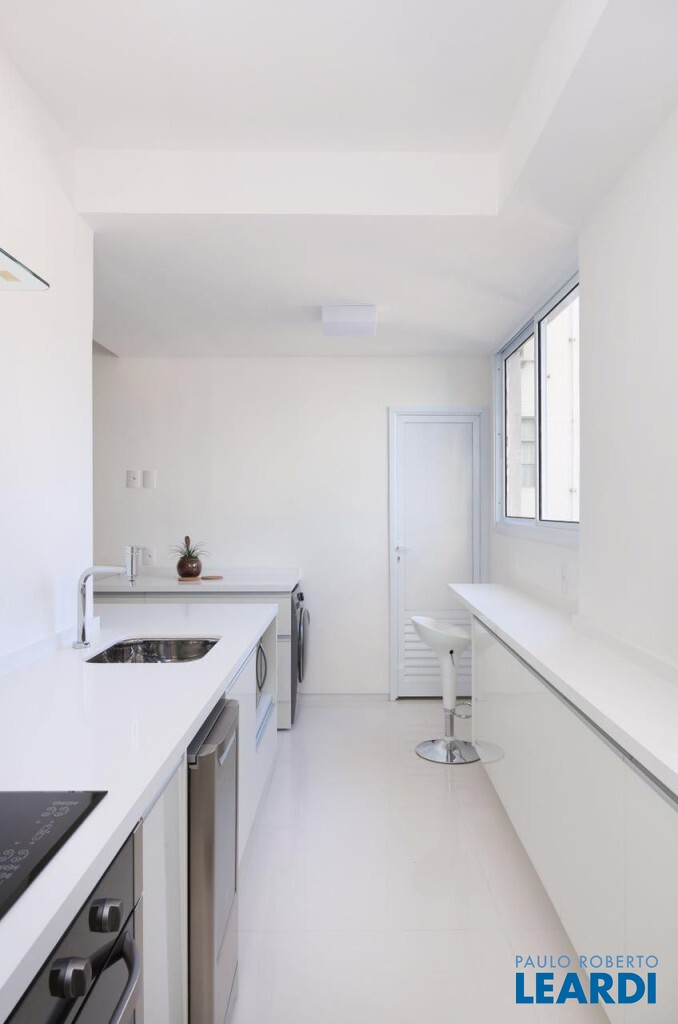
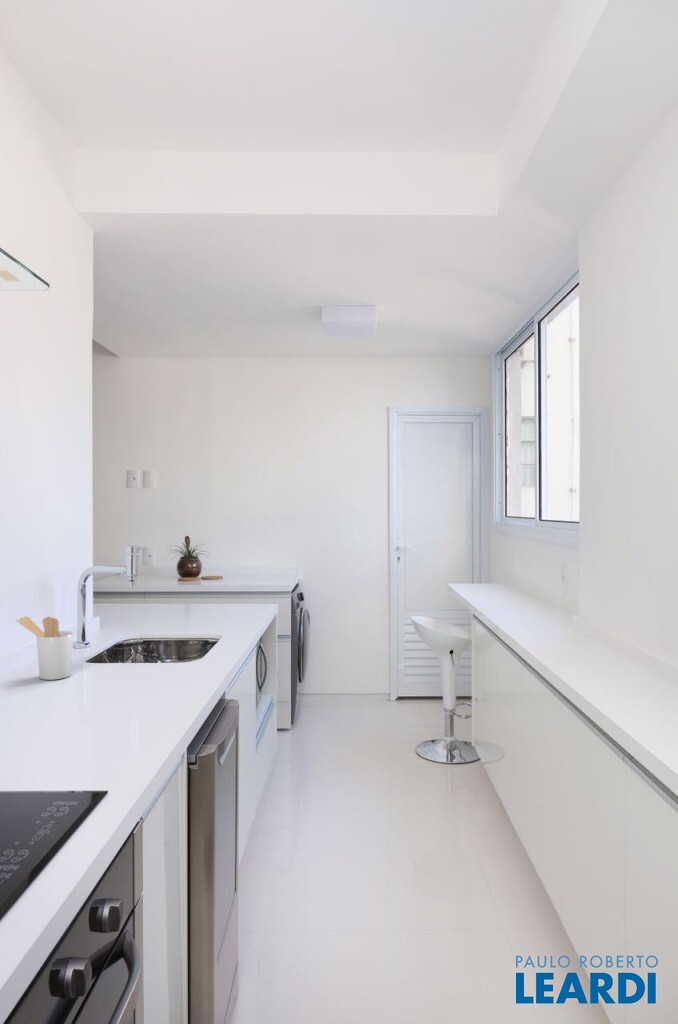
+ utensil holder (45, 645)
